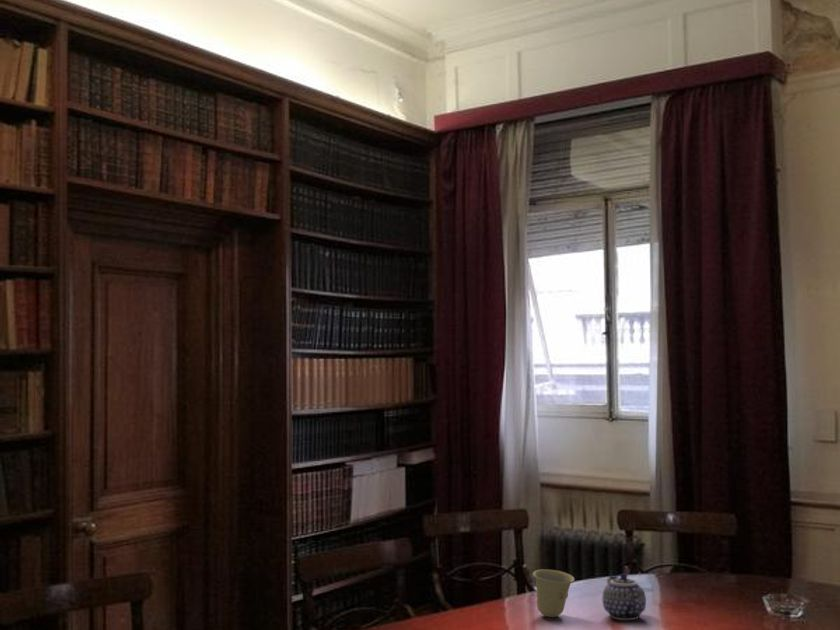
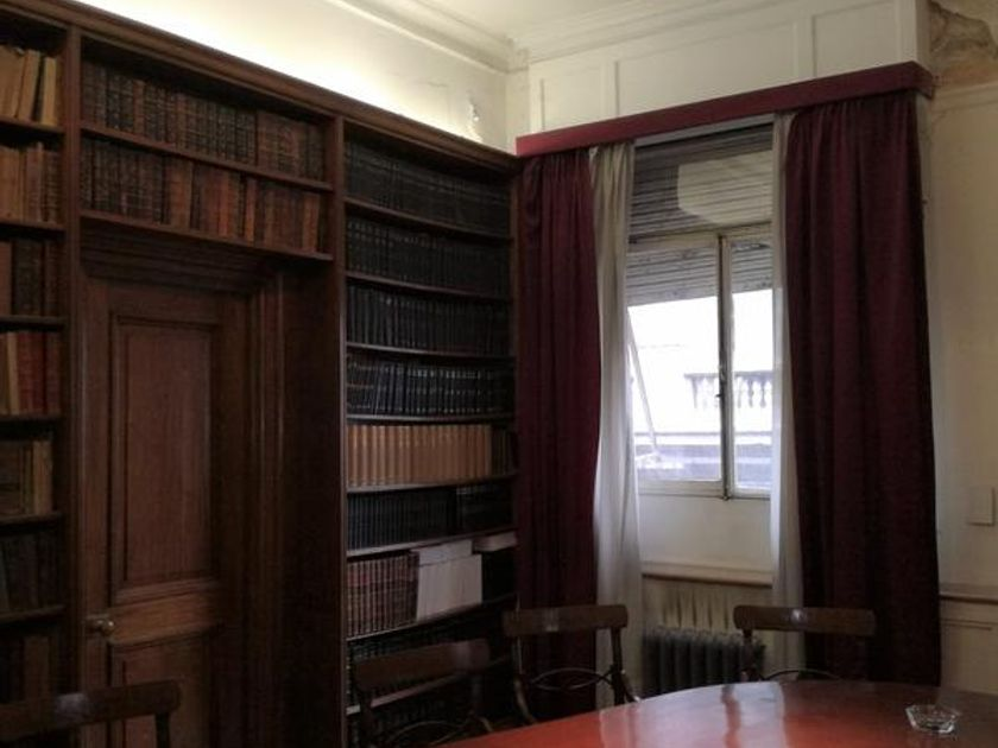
- teapot (623, 594)
- cup (553, 594)
